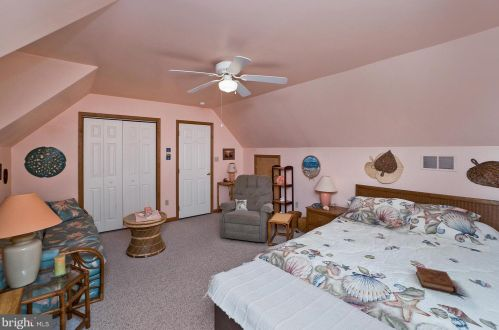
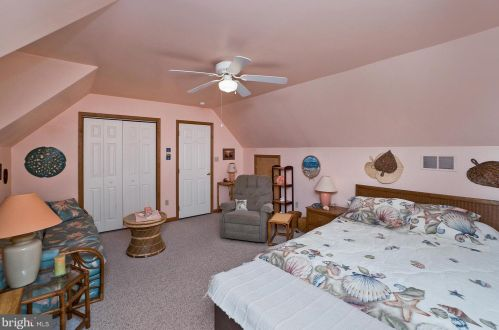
- book (434, 279)
